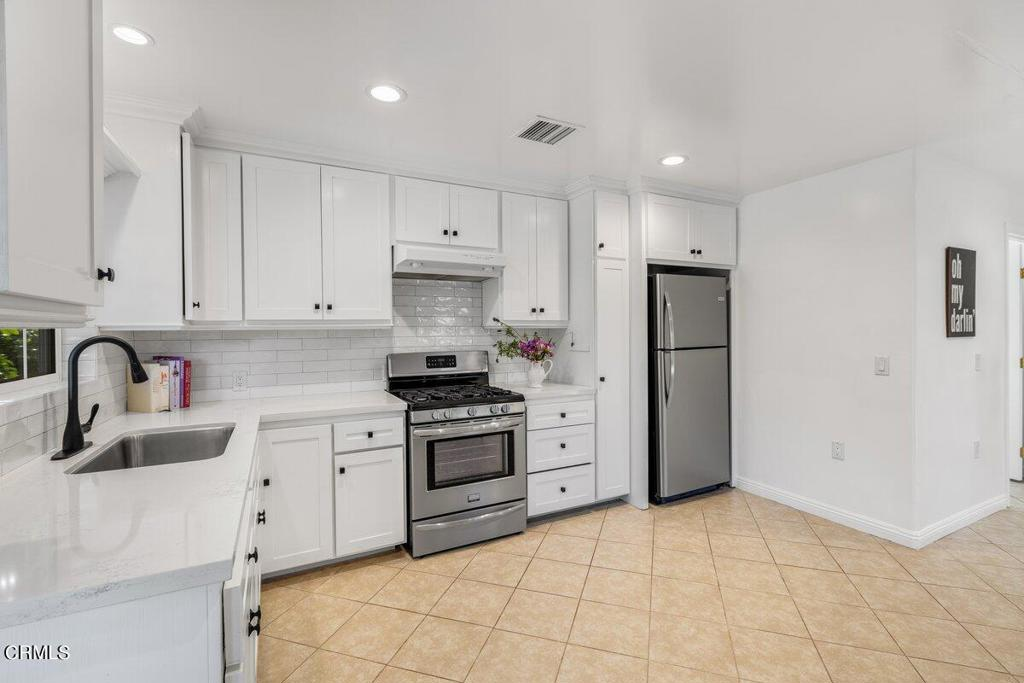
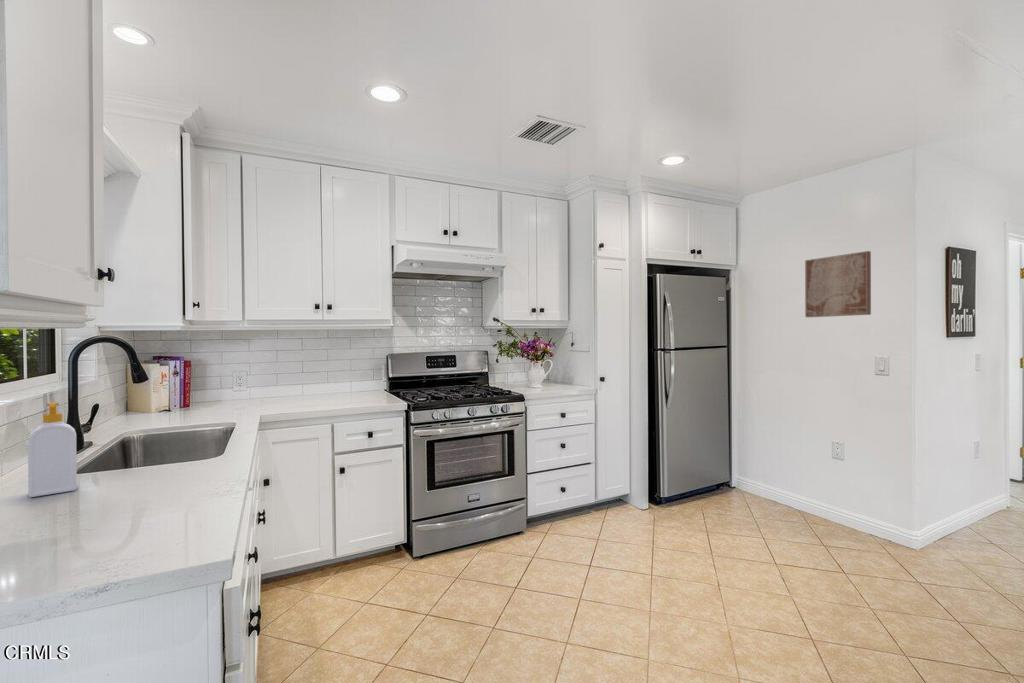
+ wall art (836, 286)
+ soap bottle (53, 447)
